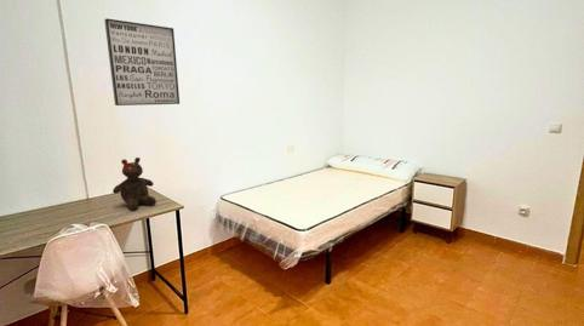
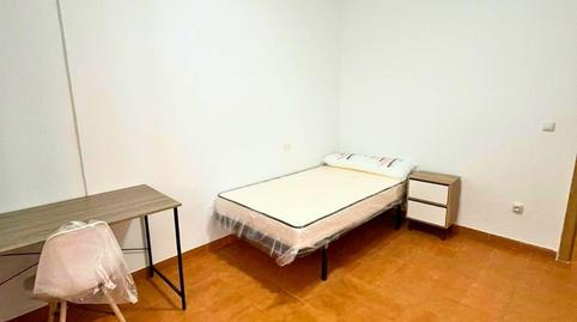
- teddy bear (136, 182)
- wall art (144, 64)
